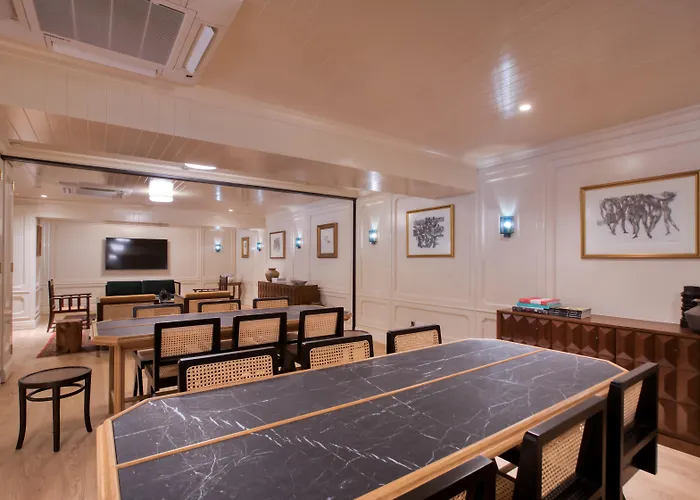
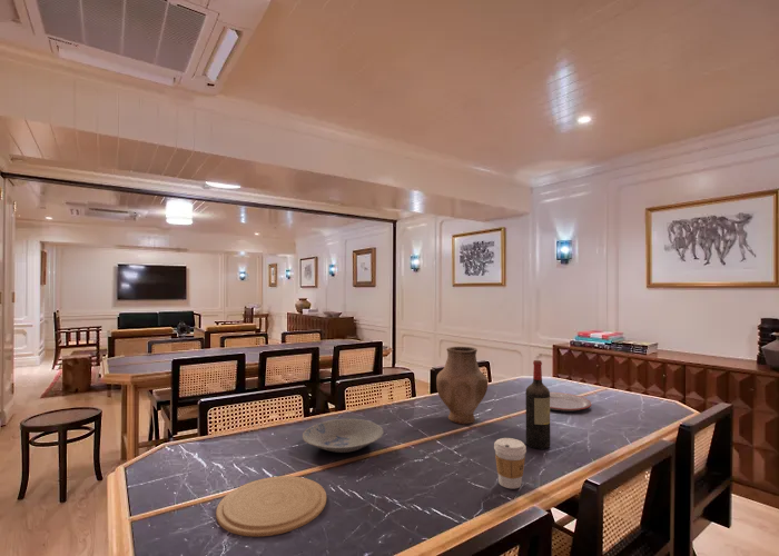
+ plate (273, 502)
+ bowl (343, 438)
+ vase (461, 384)
+ wine bottle (538, 403)
+ coffee cup (510, 461)
+ plate (559, 401)
